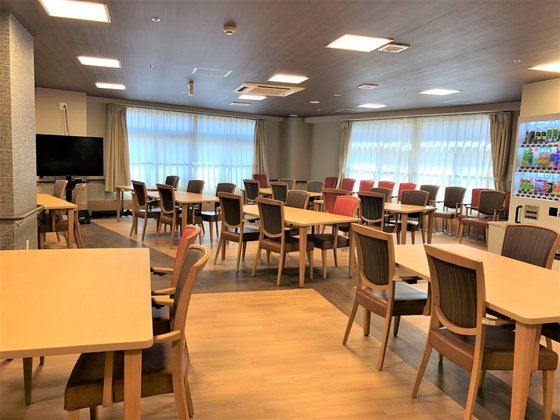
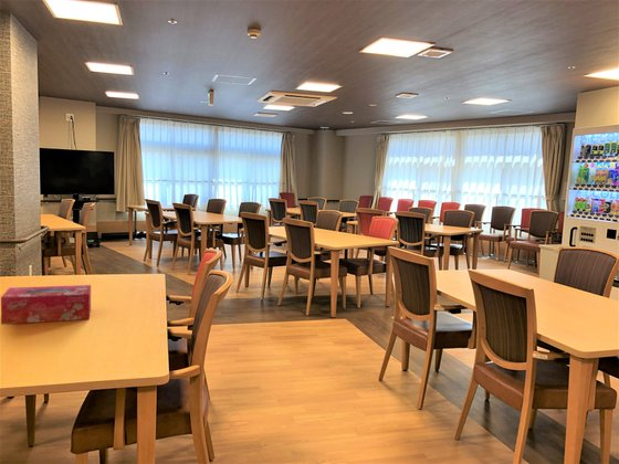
+ tissue box (49, 303)
